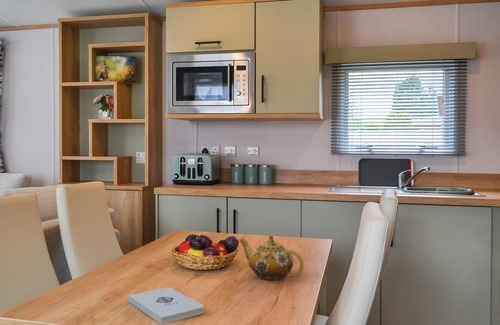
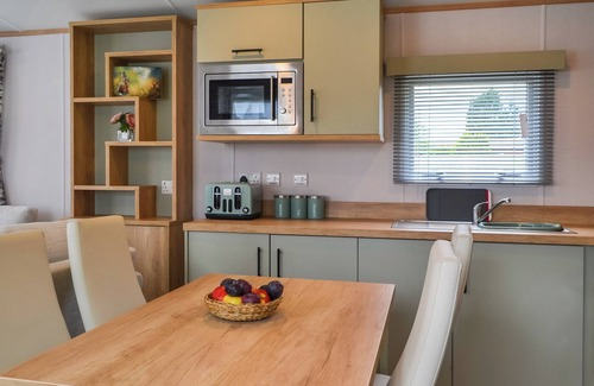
- notepad (165, 303)
- teapot (270, 255)
